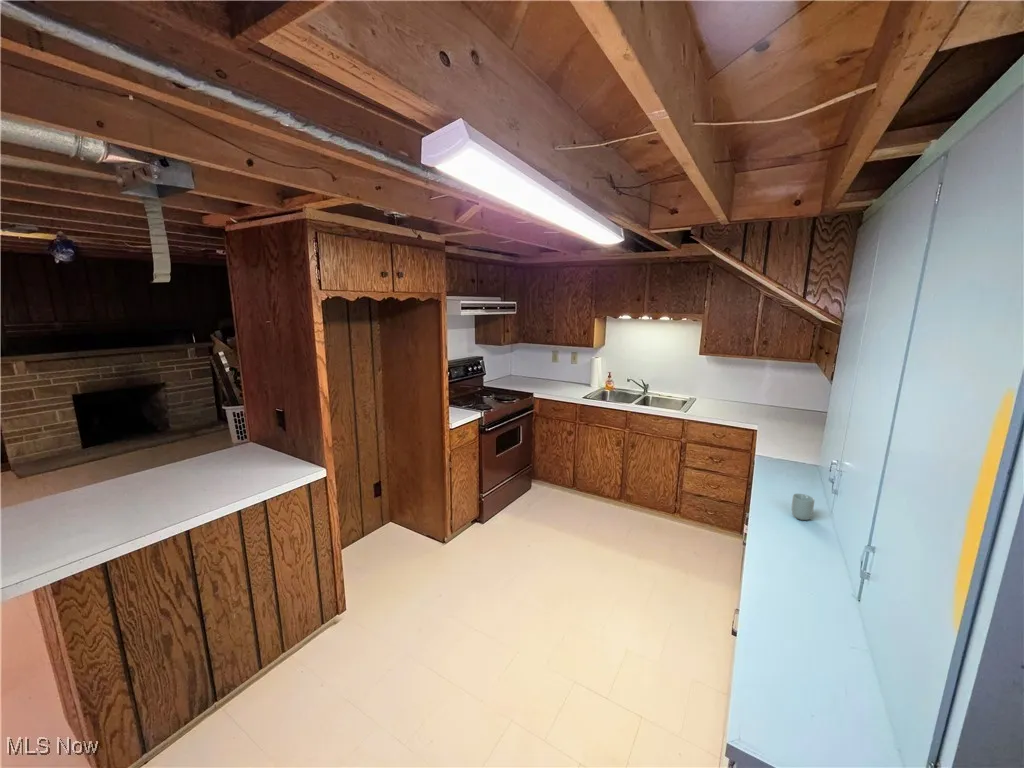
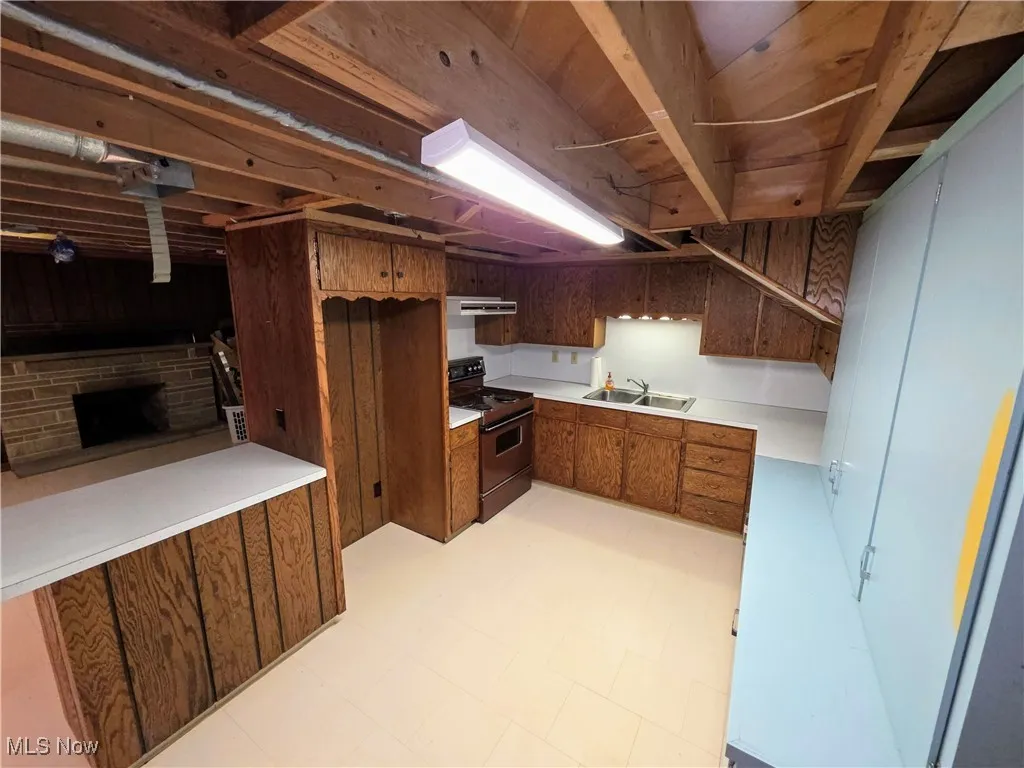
- cup (802, 507)
